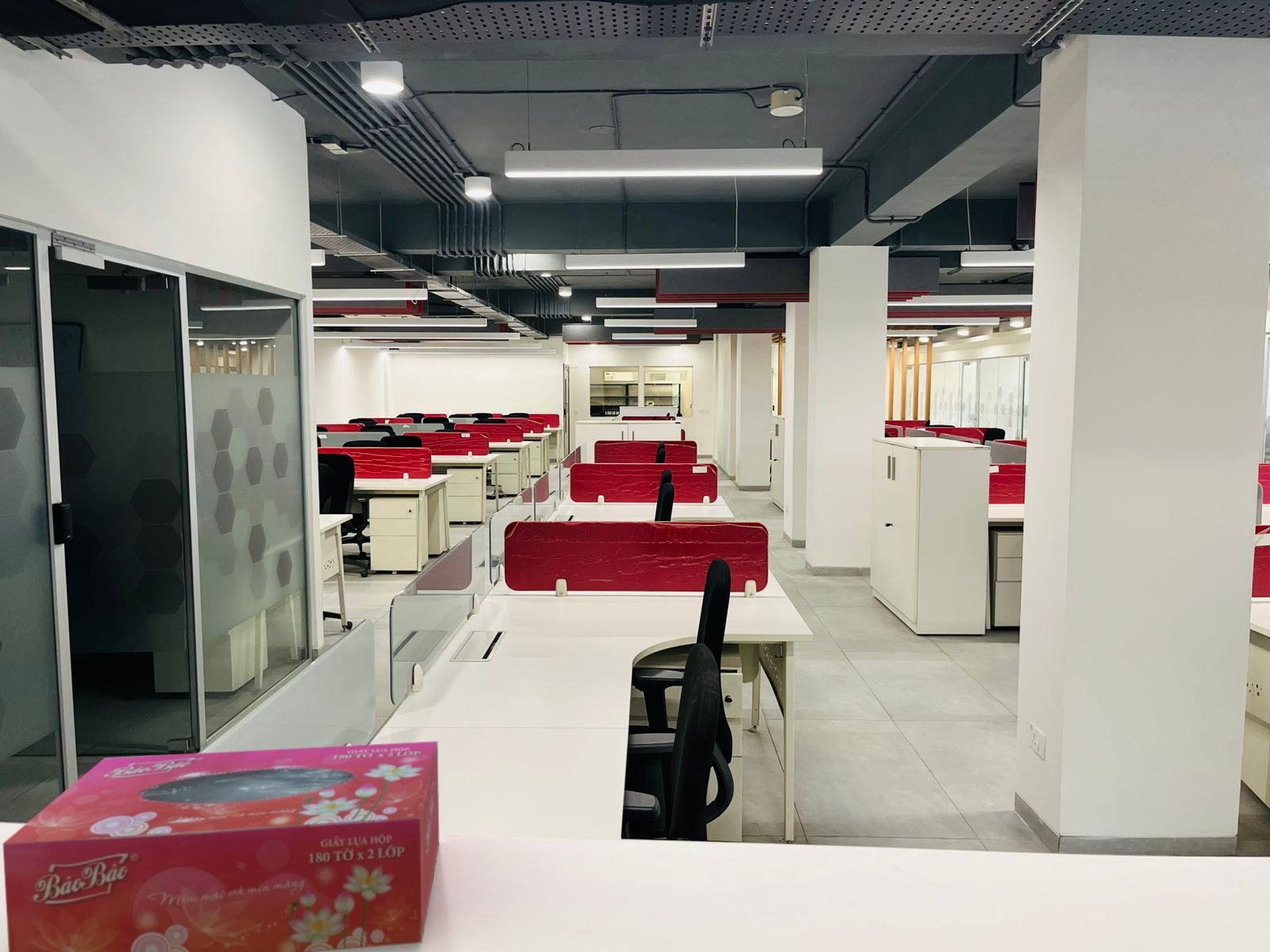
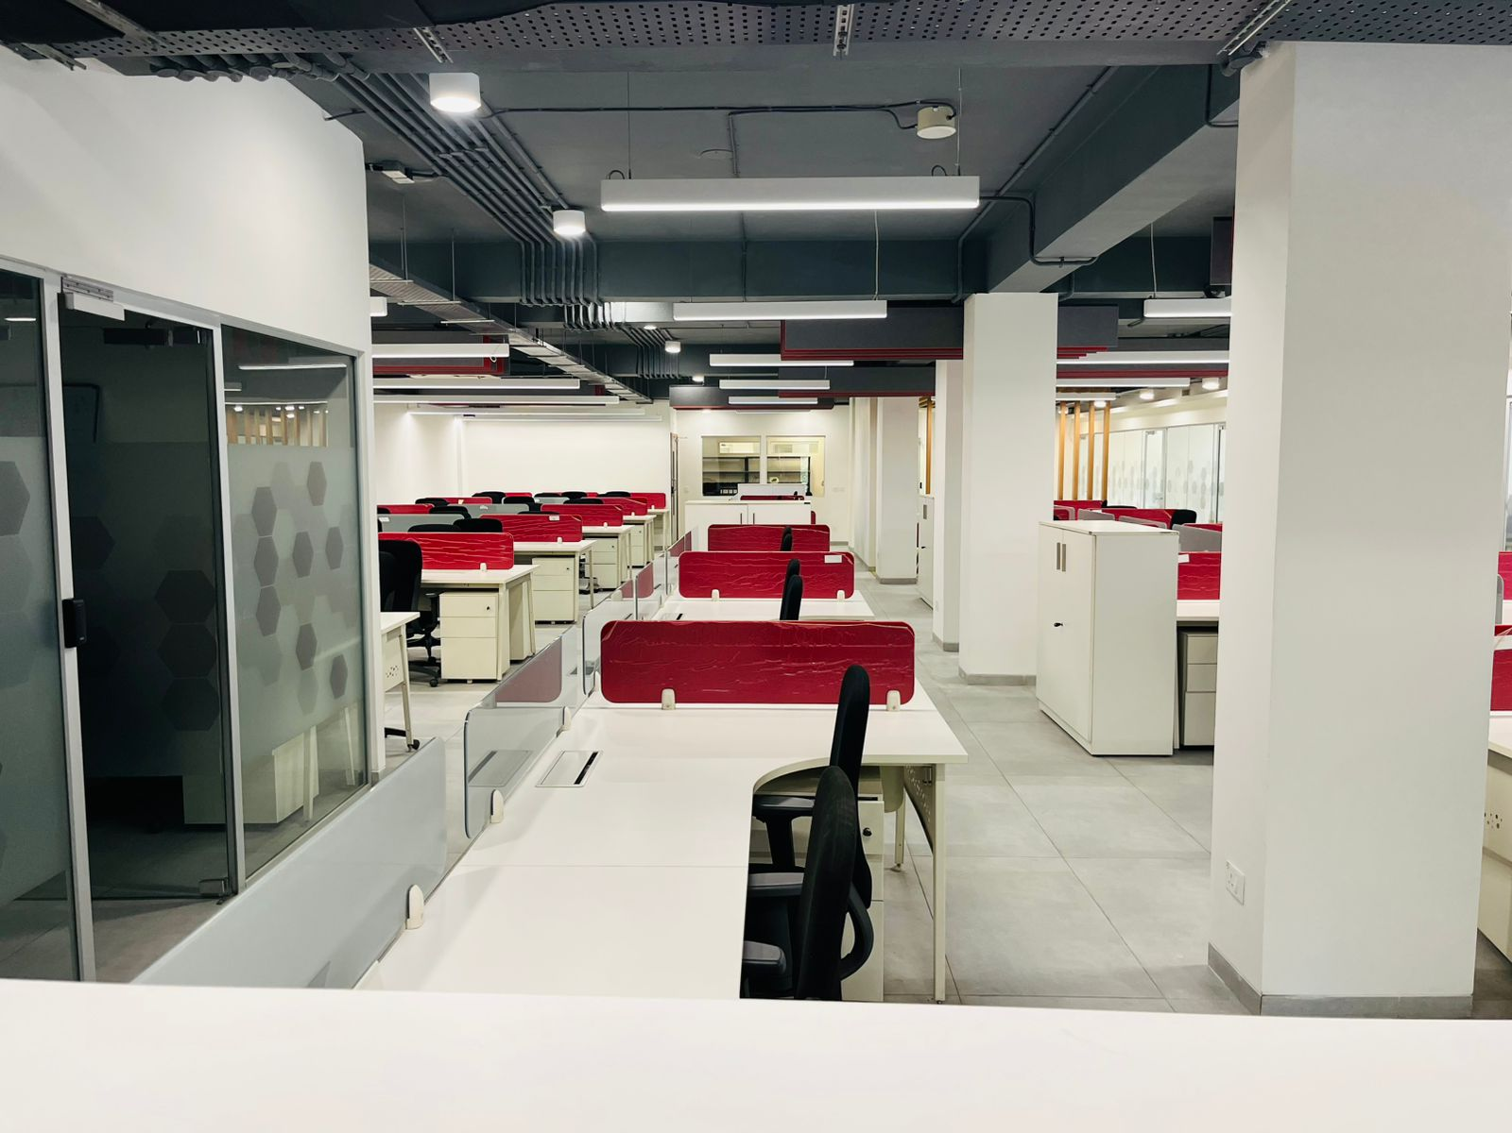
- tissue box (252, 843)
